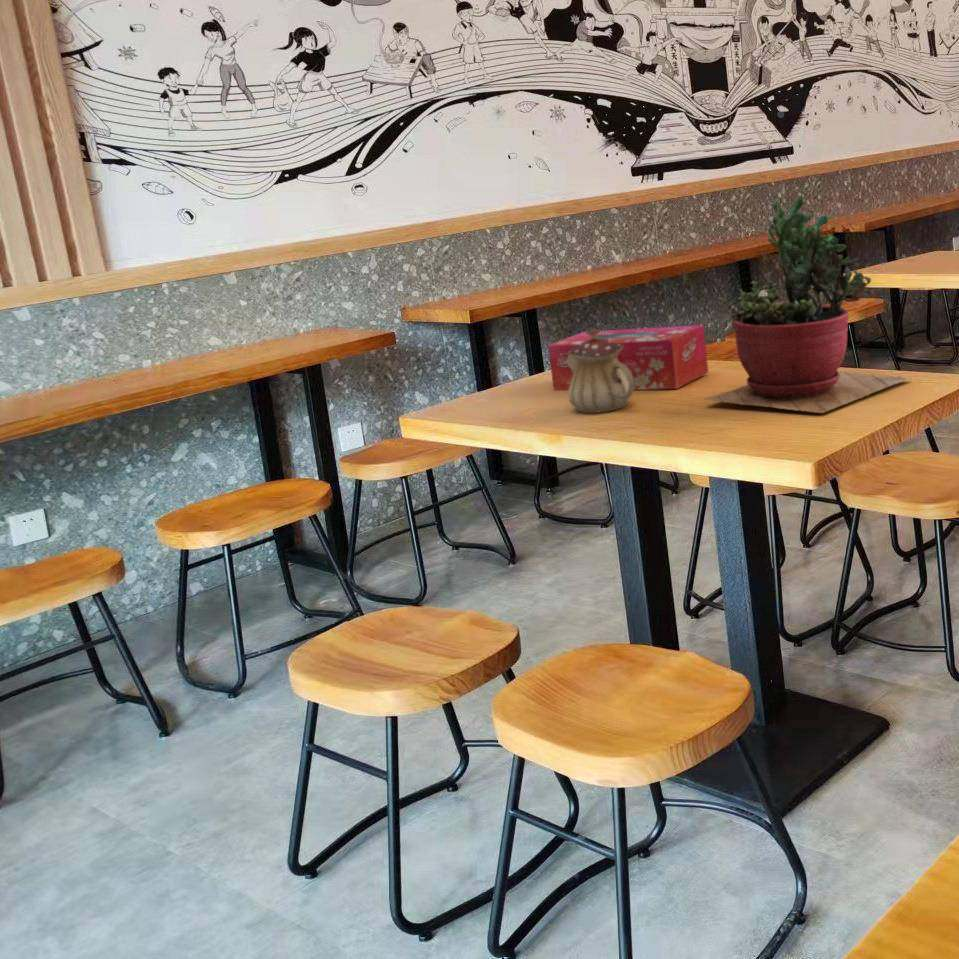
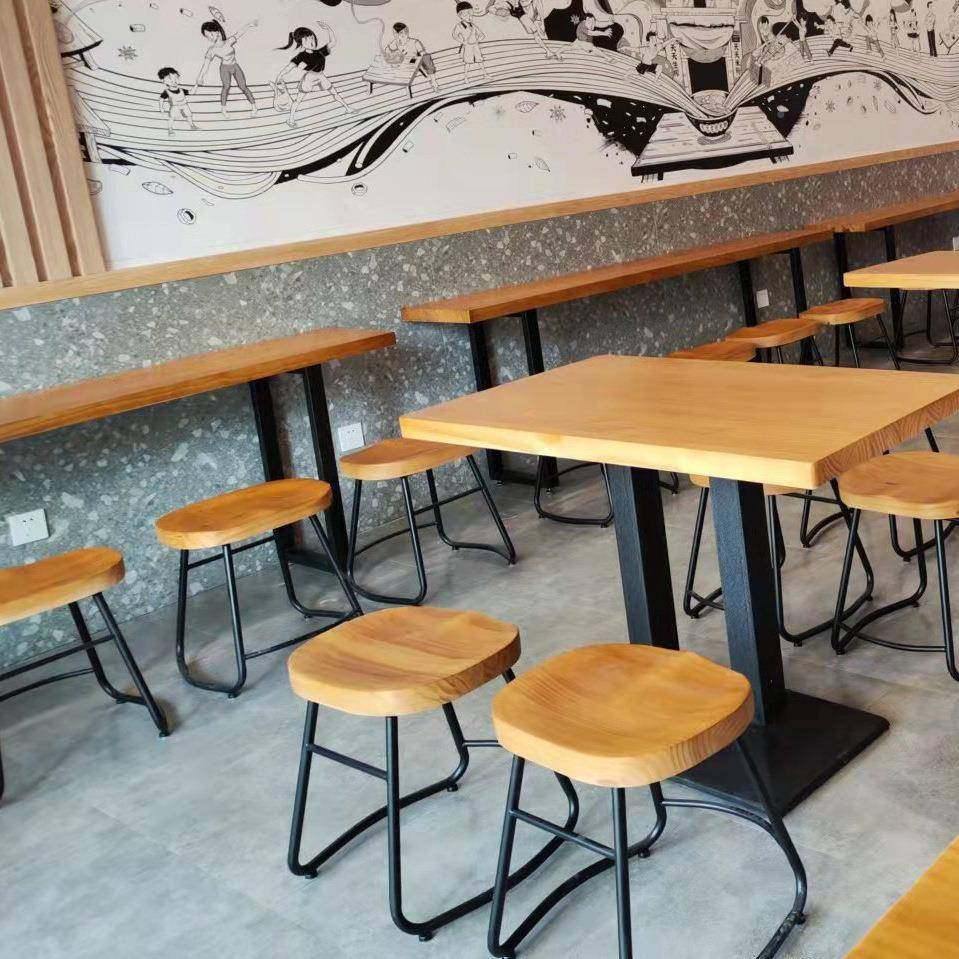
- tissue box (627, 358)
- succulent plant (799, 297)
- teapot (600, 368)
